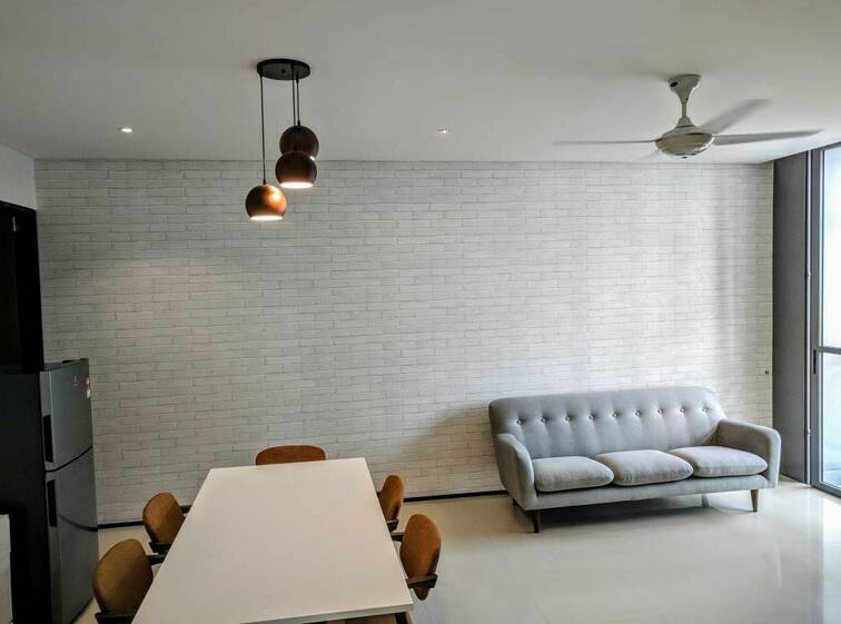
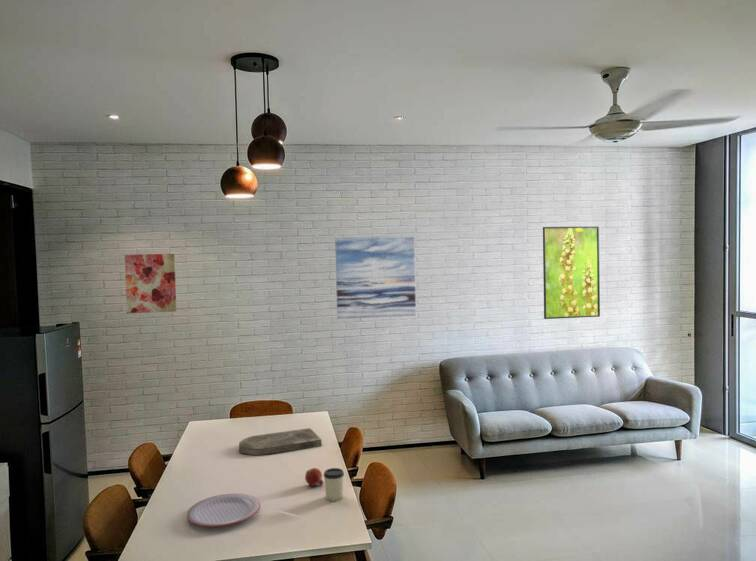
+ cup (334, 484)
+ plate (224, 511)
+ cutting board (278, 442)
+ fruit (314, 476)
+ wall art (376, 277)
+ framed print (571, 272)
+ wall art (150, 283)
